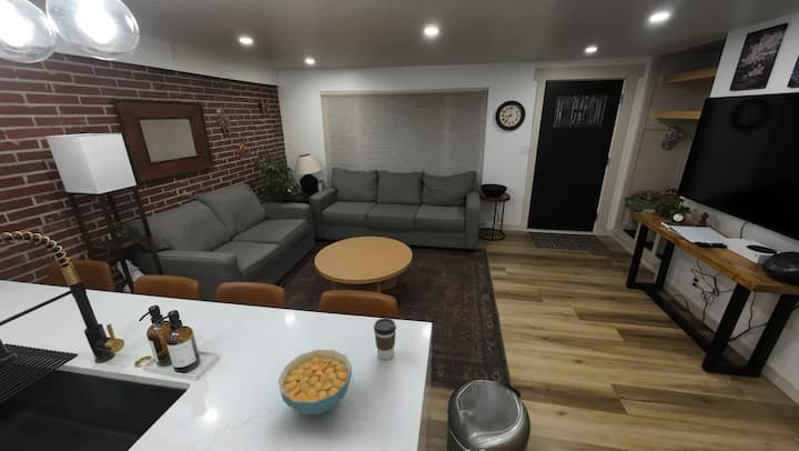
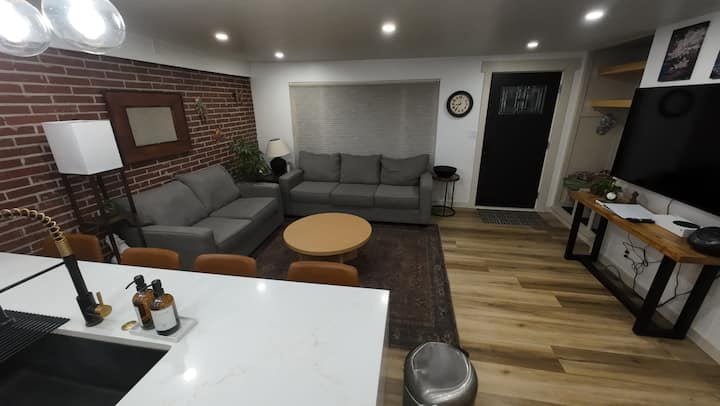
- coffee cup (385, 339)
- cereal bowl (317, 387)
